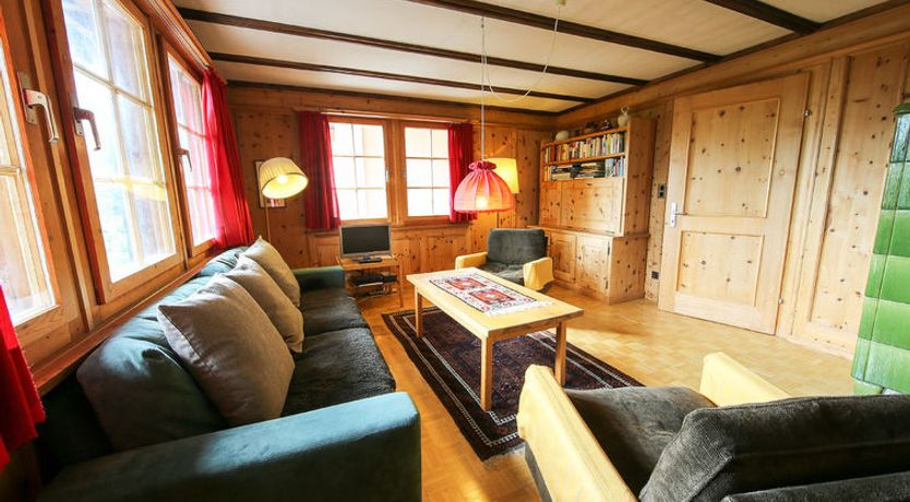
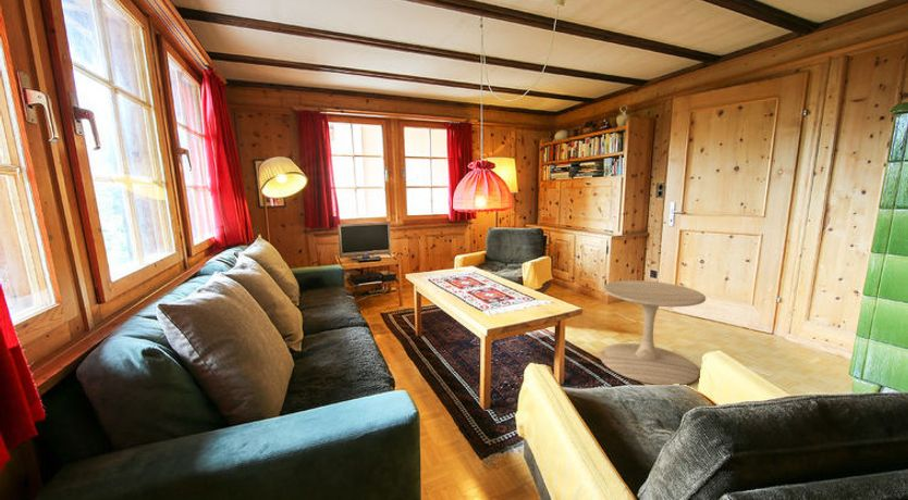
+ side table (648, 327)
